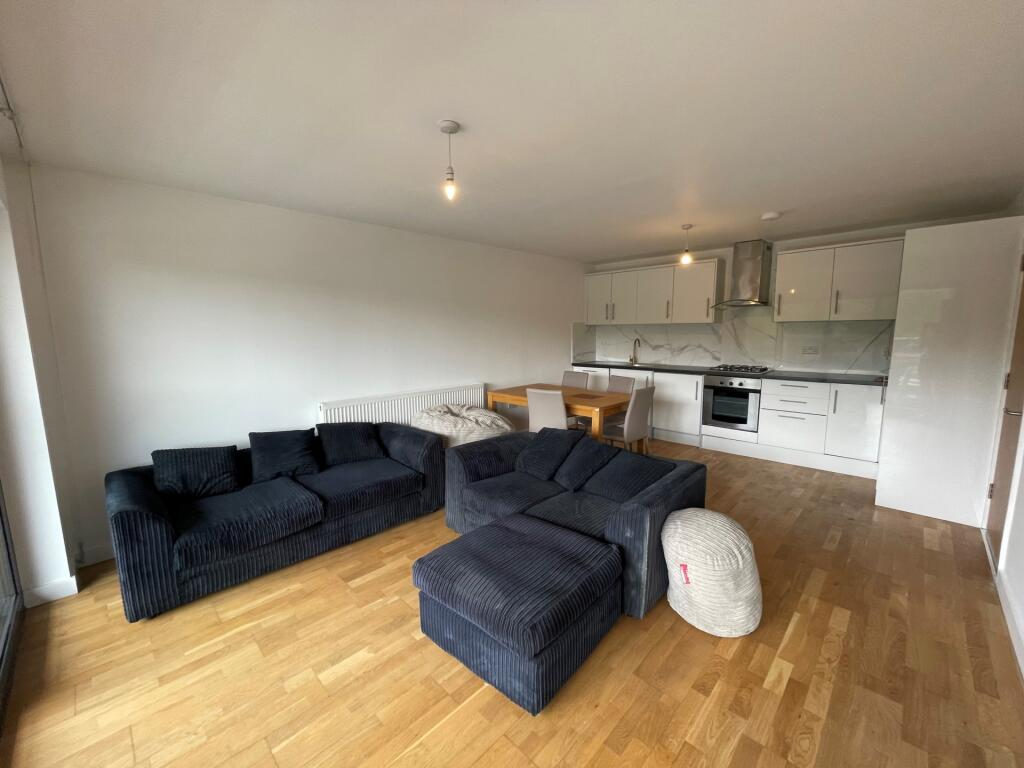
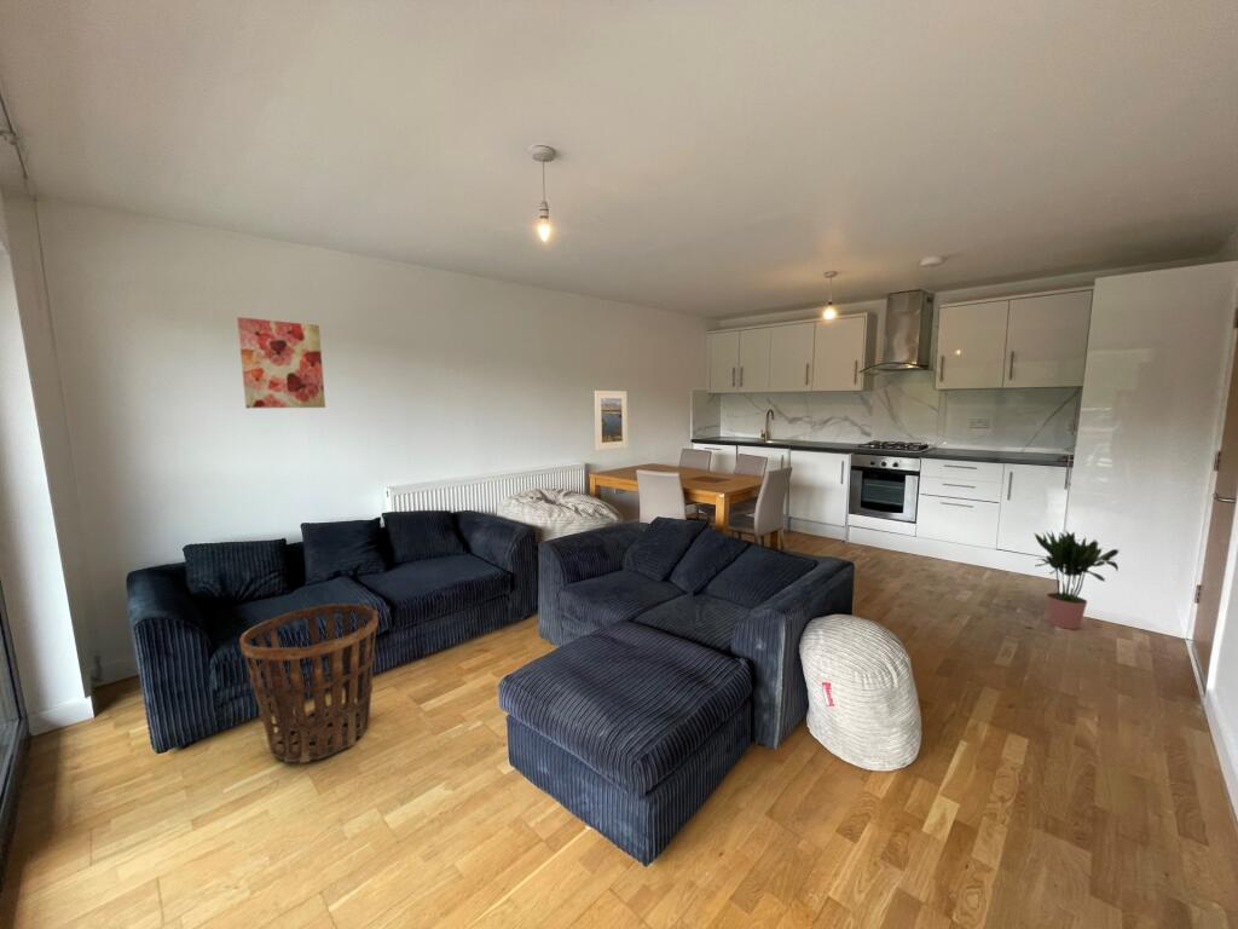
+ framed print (611, 420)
+ basket (317, 677)
+ potted plant (1074, 577)
+ wall art (283, 364)
